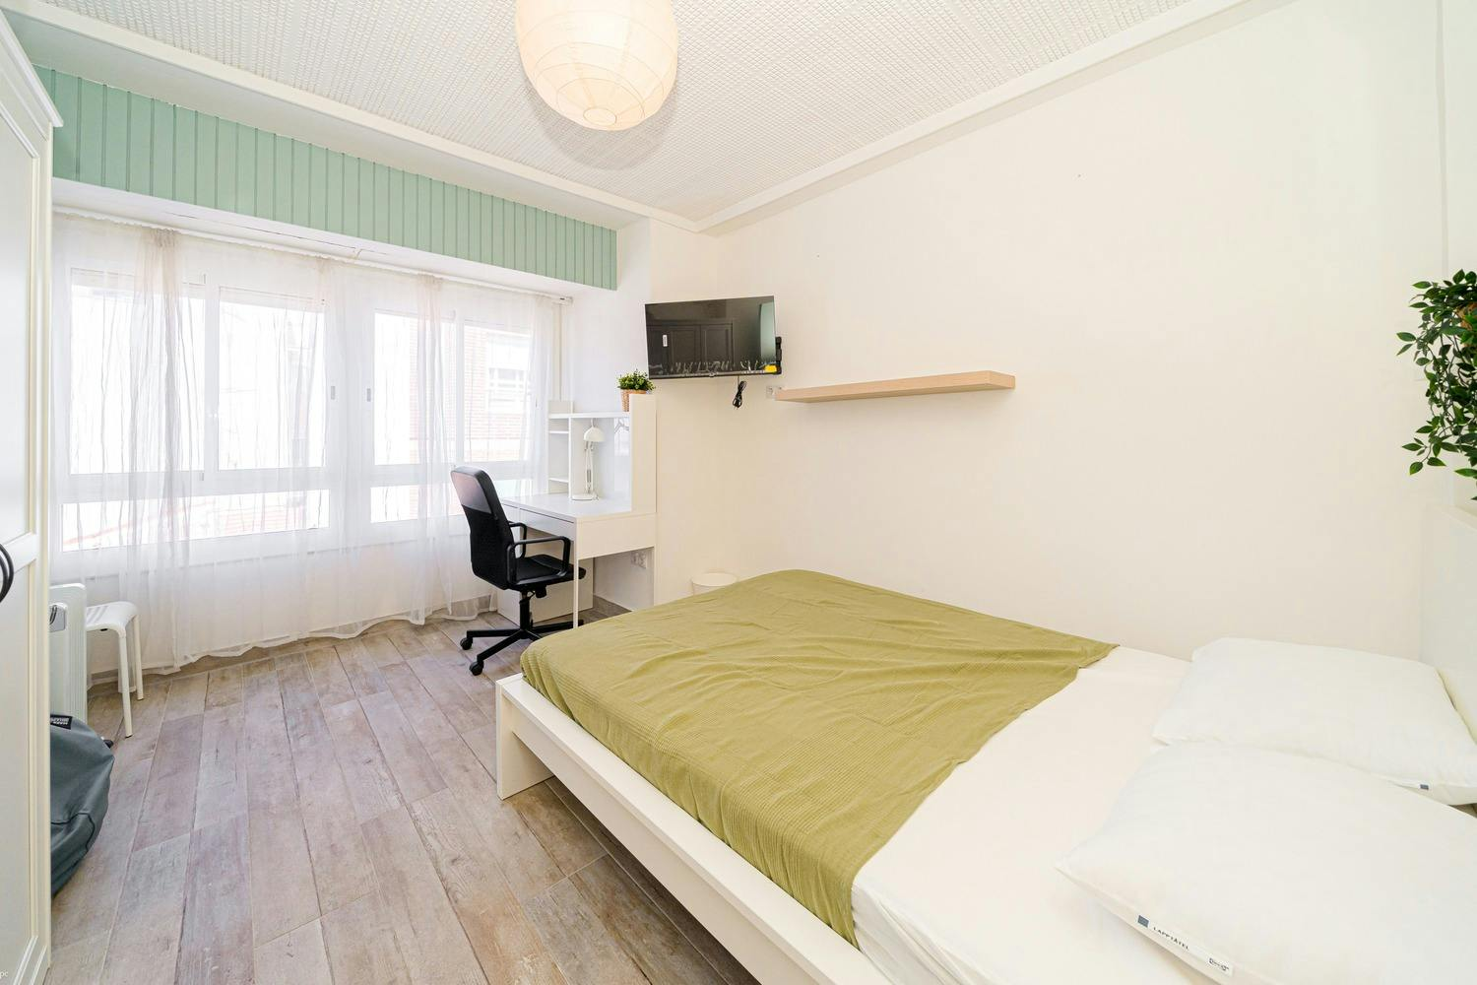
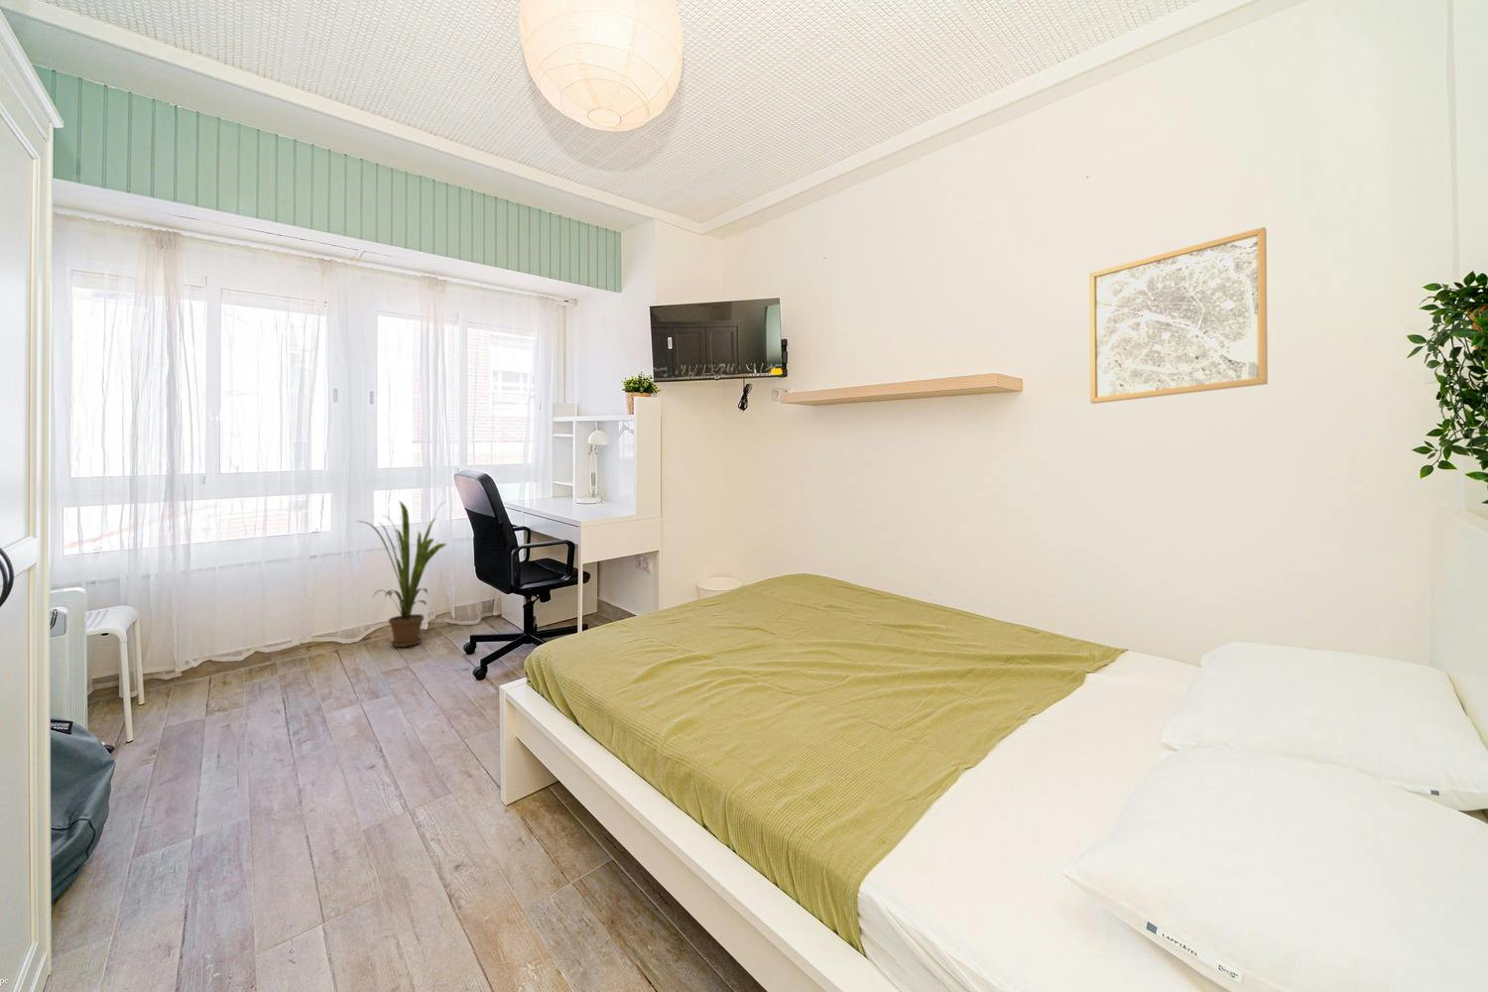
+ wall art (1170, 323)
+ house plant (401, 571)
